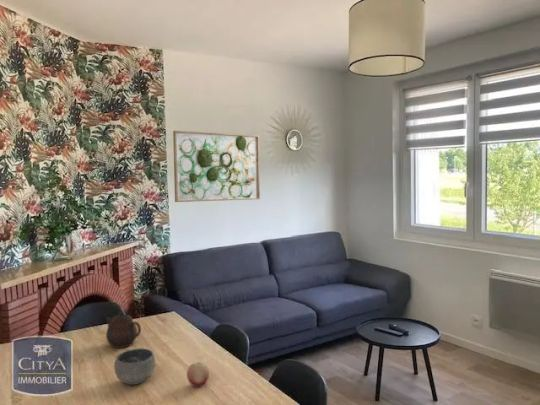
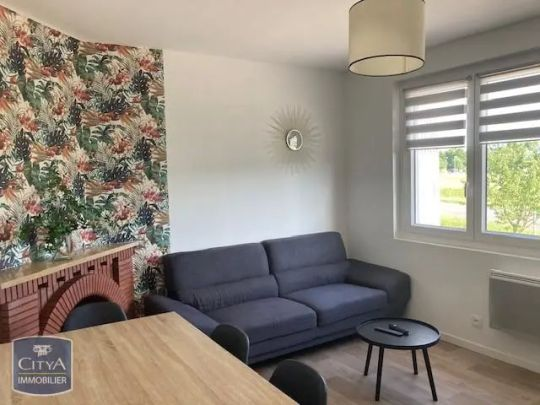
- bowl (135, 368)
- fruit (198, 373)
- teapot (122, 328)
- wall art (219, 167)
